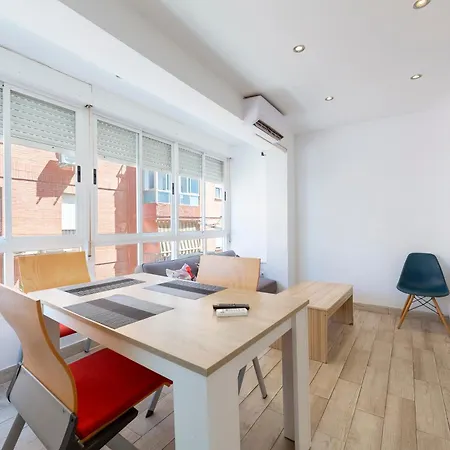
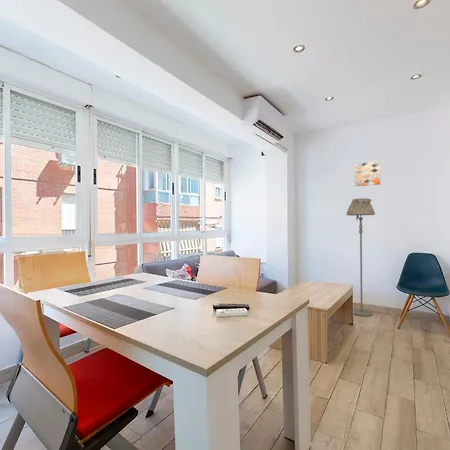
+ floor lamp (360, 255)
+ wall art (367, 174)
